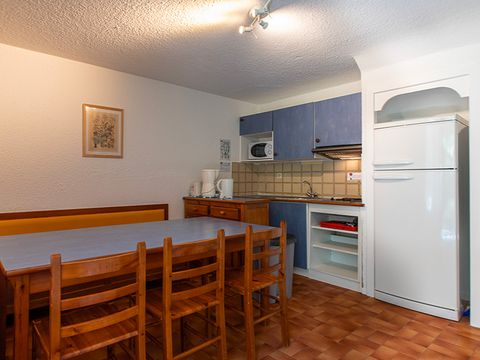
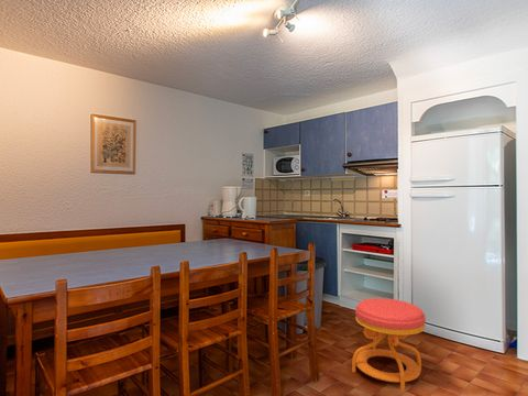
+ stool (384, 338)
